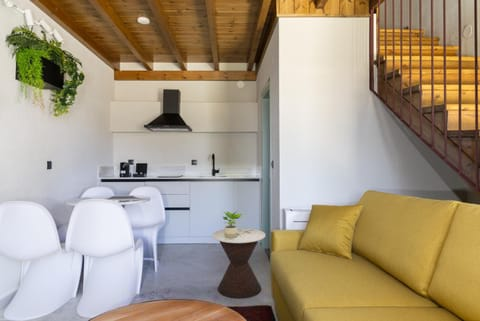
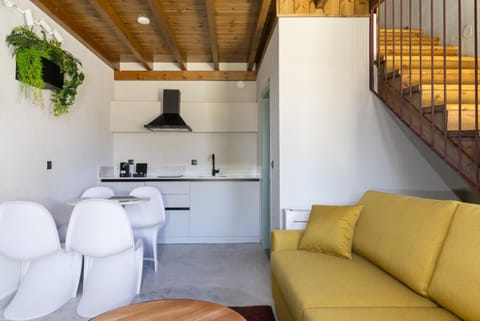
- side table (239, 261)
- potted plant (233, 222)
